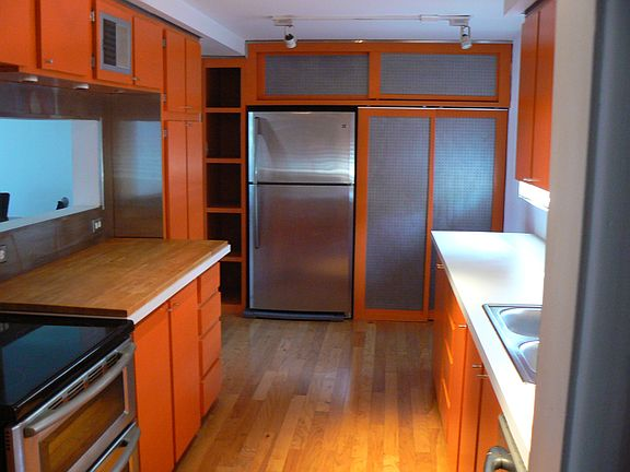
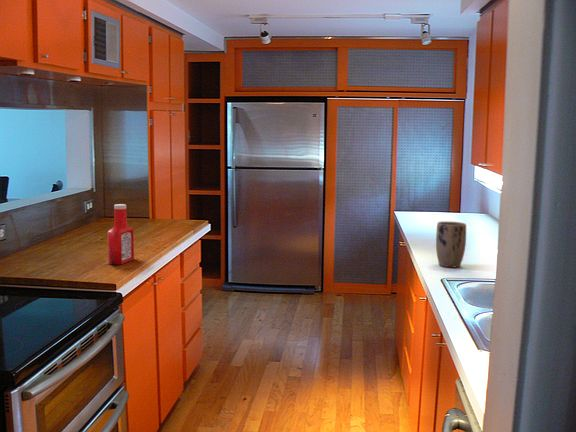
+ plant pot (450, 244)
+ soap bottle (120, 233)
